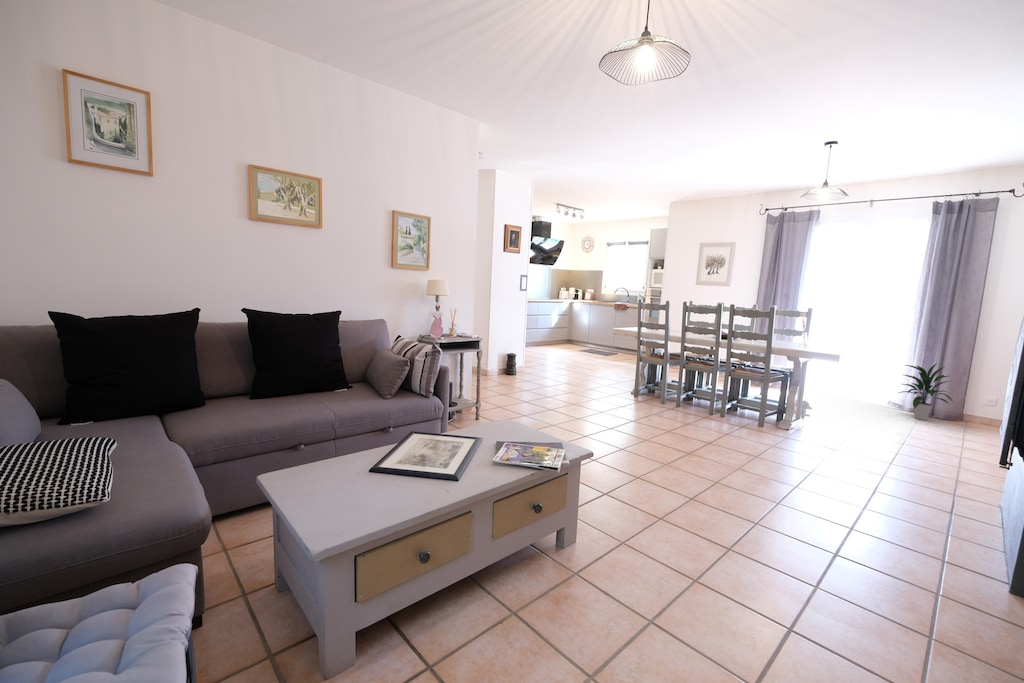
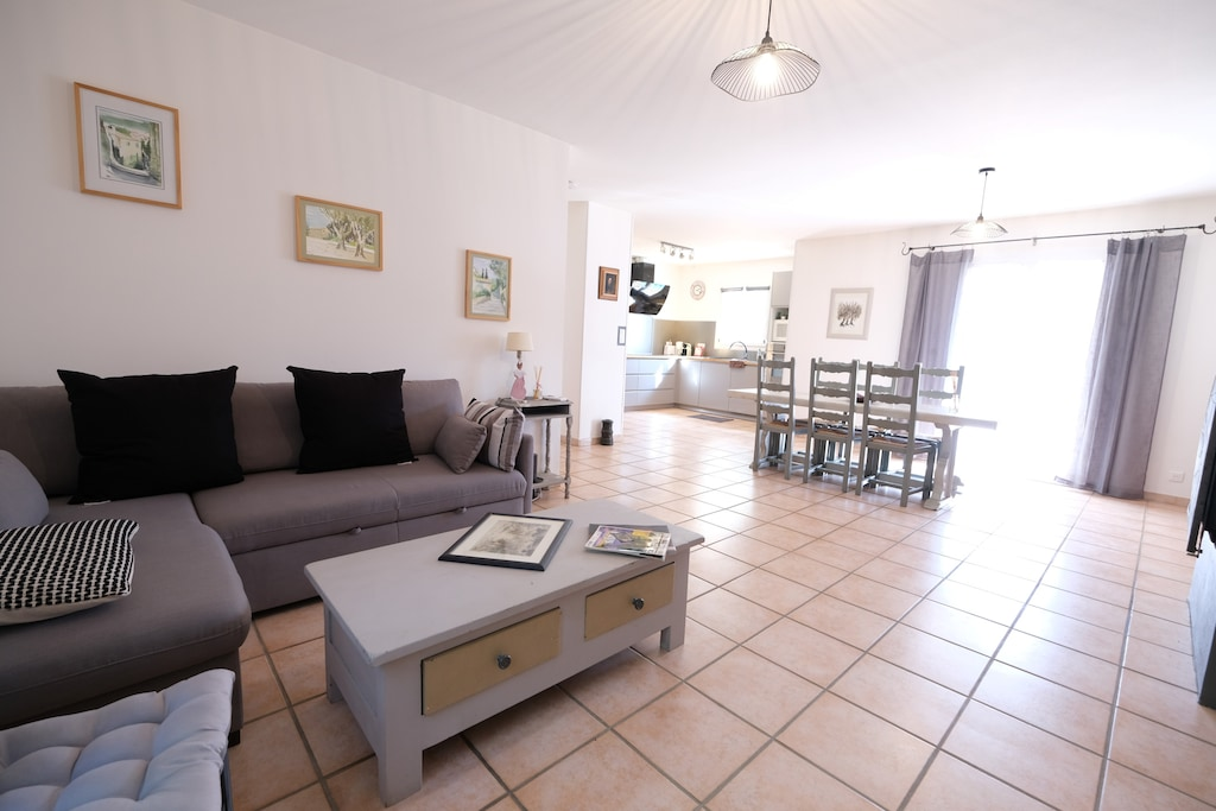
- indoor plant (924, 390)
